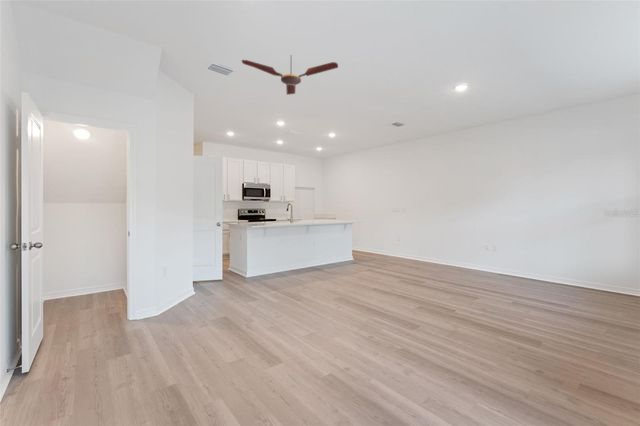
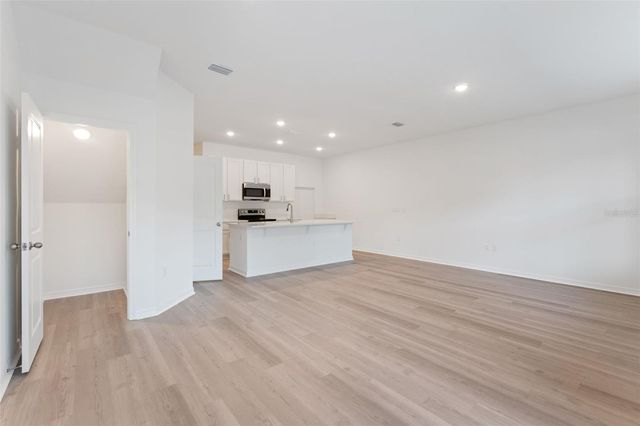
- ceiling fan (290, 74)
